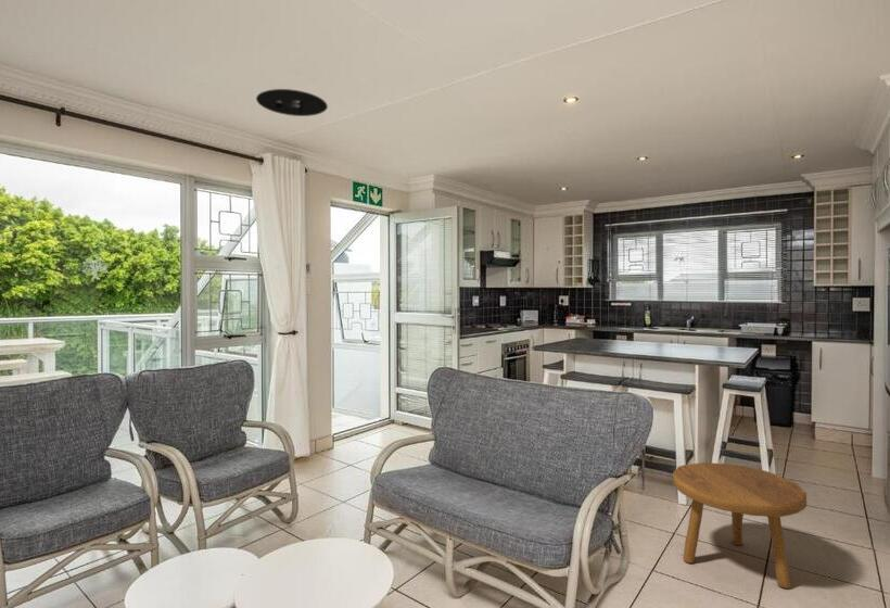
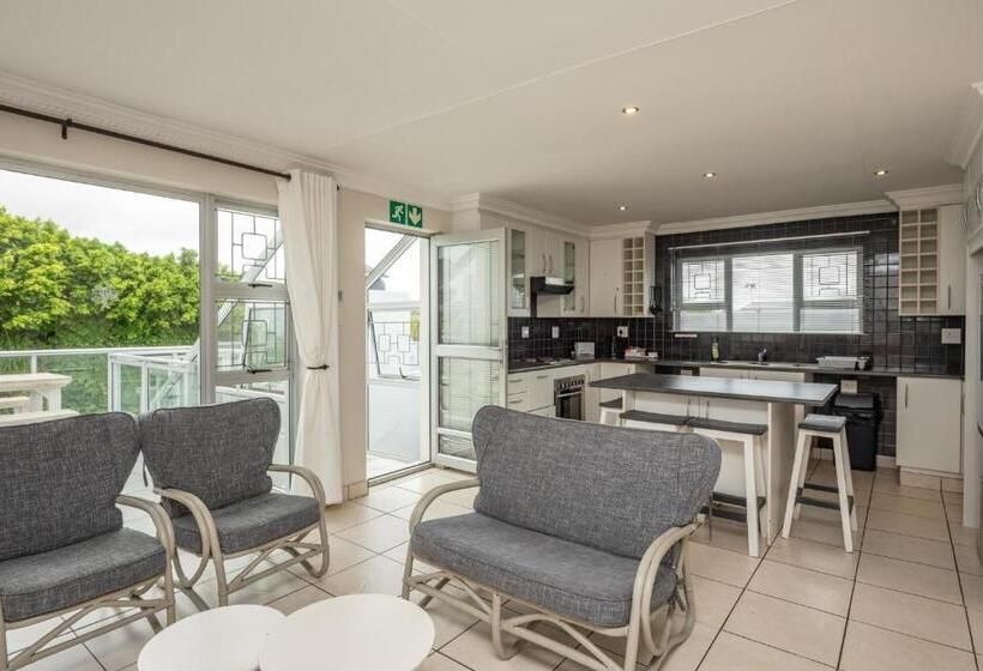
- footstool (735, 521)
- ceiling light (292, 99)
